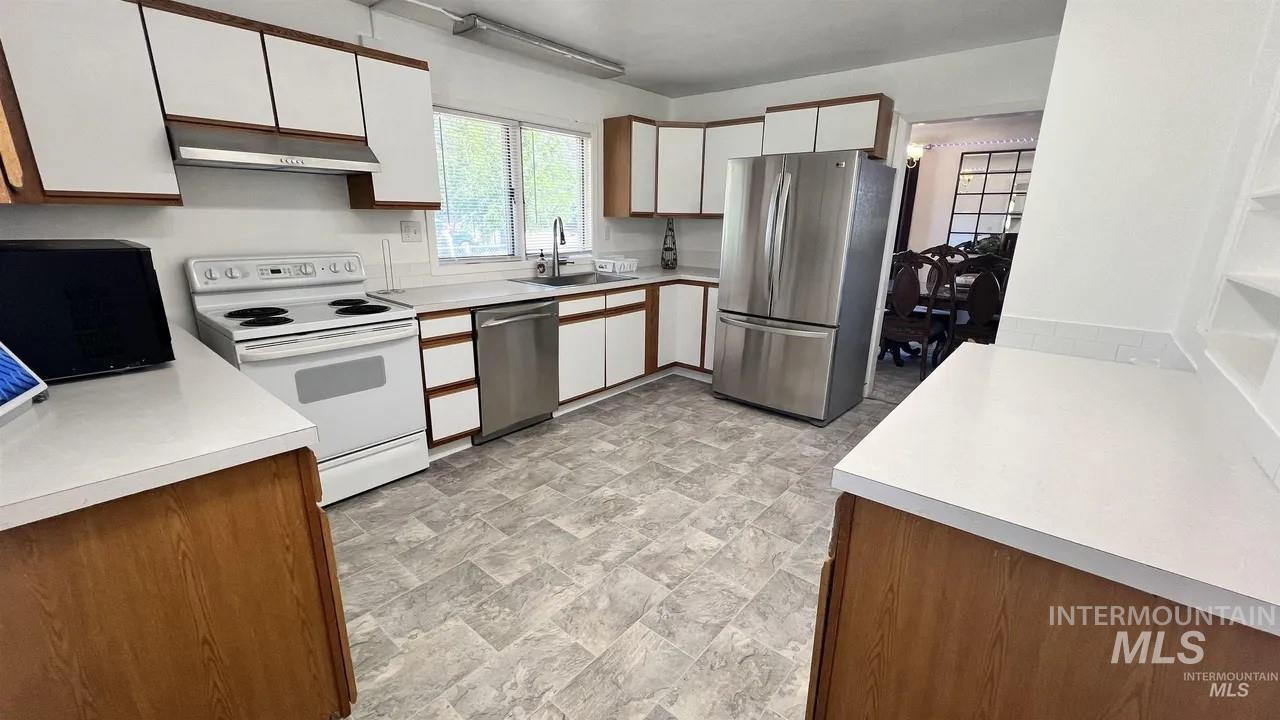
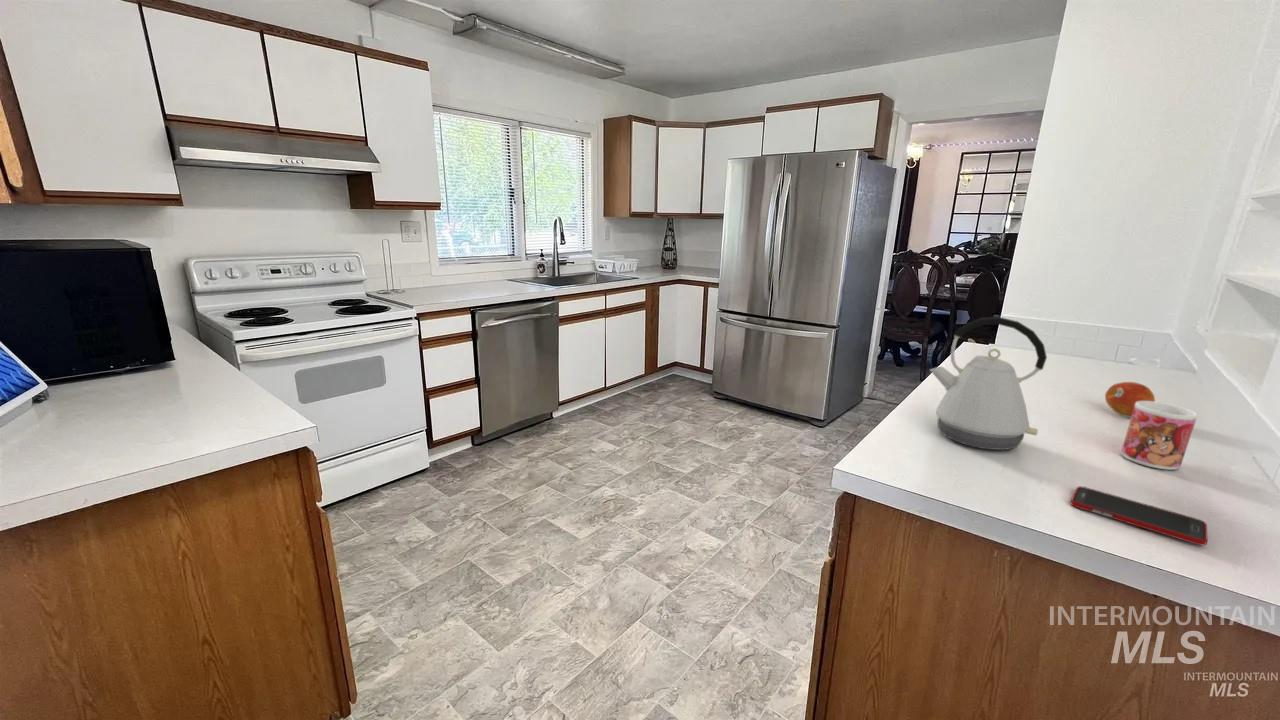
+ fruit (1129, 399)
+ cell phone (1135, 513)
+ kettle (984, 379)
+ mug (1159, 432)
